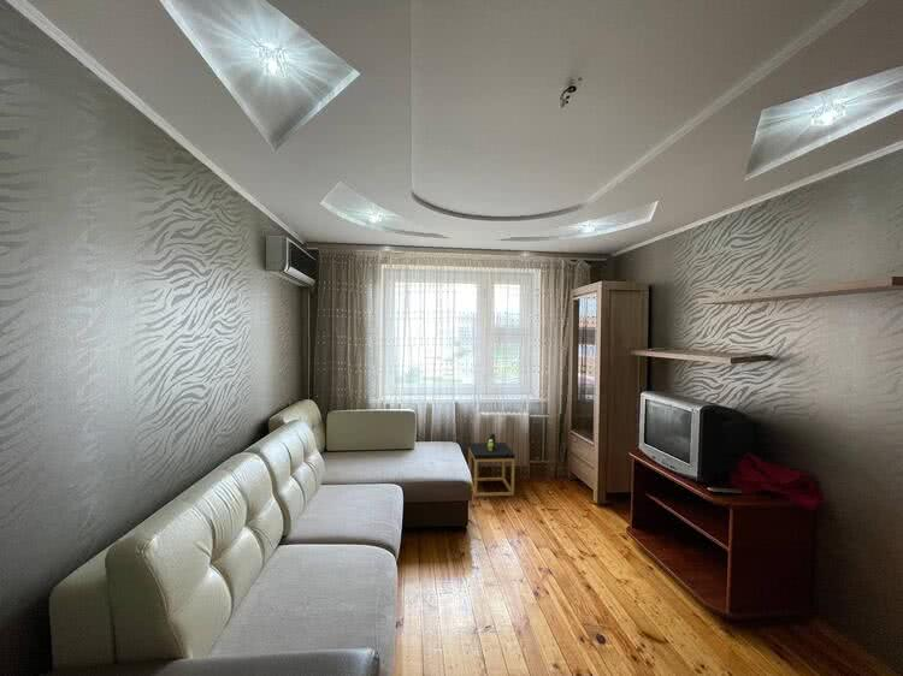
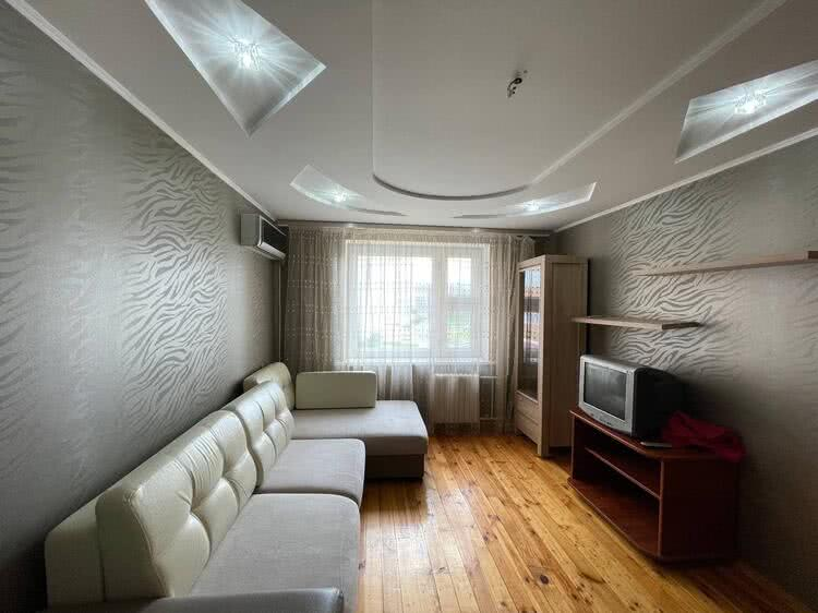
- side table (490, 461)
